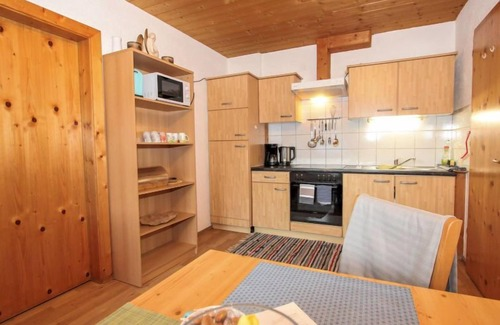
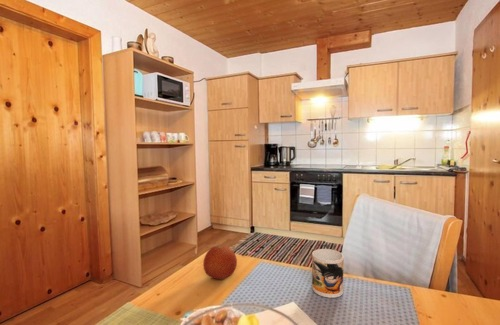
+ mug (326, 268)
+ fruit (220, 261)
